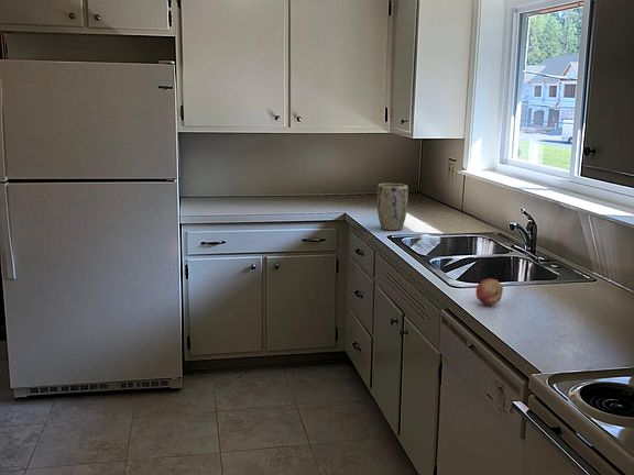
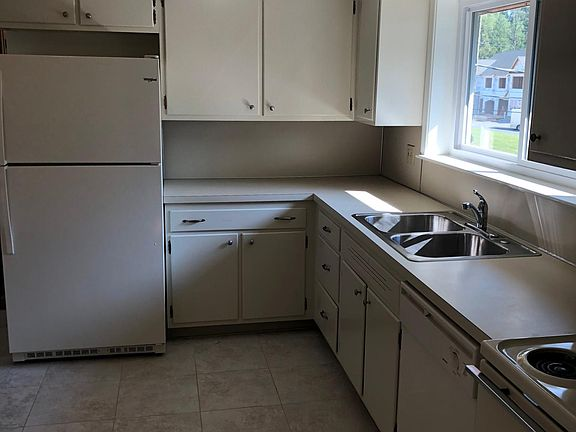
- plant pot (392, 207)
- fruit (489, 291)
